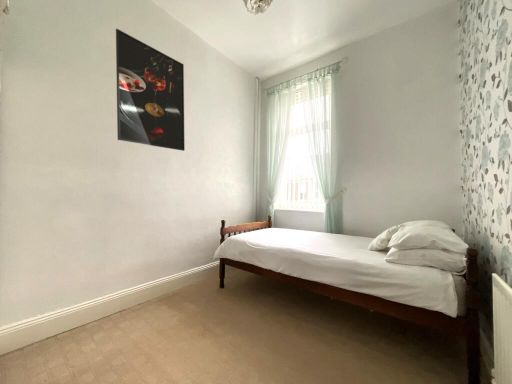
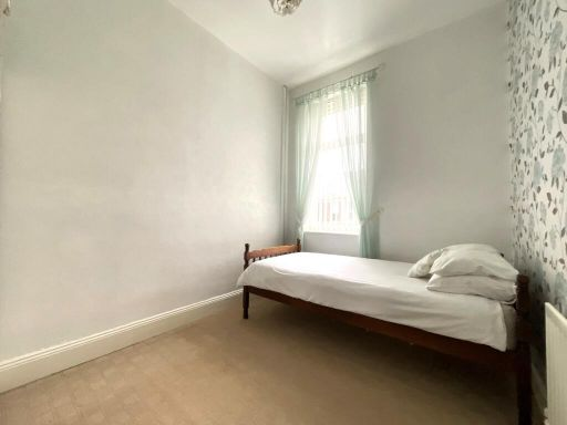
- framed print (154, 97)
